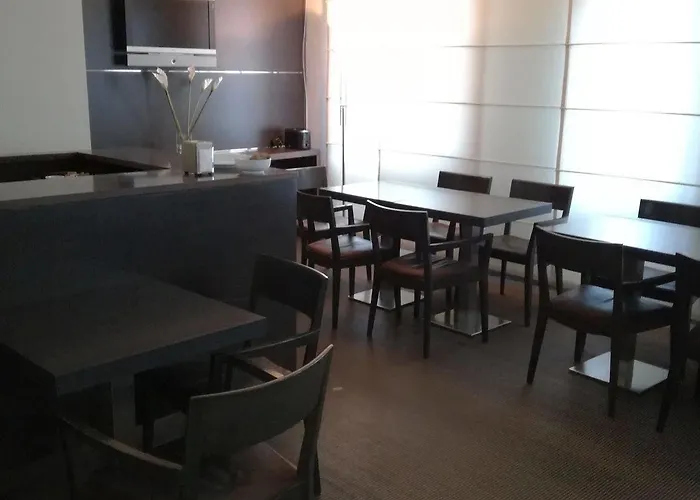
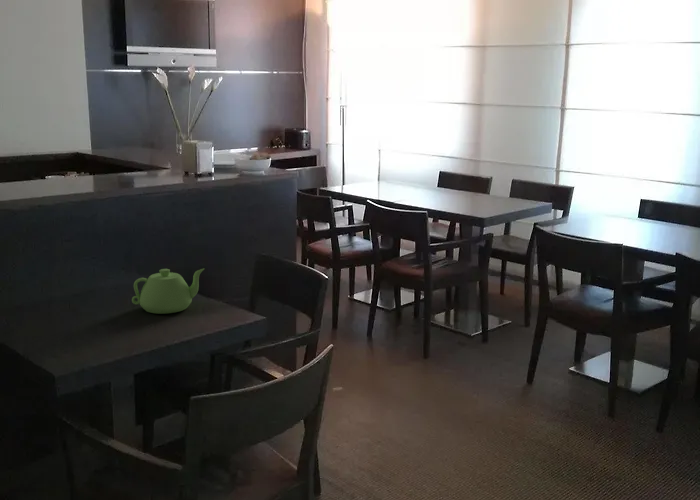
+ teapot (168, 288)
